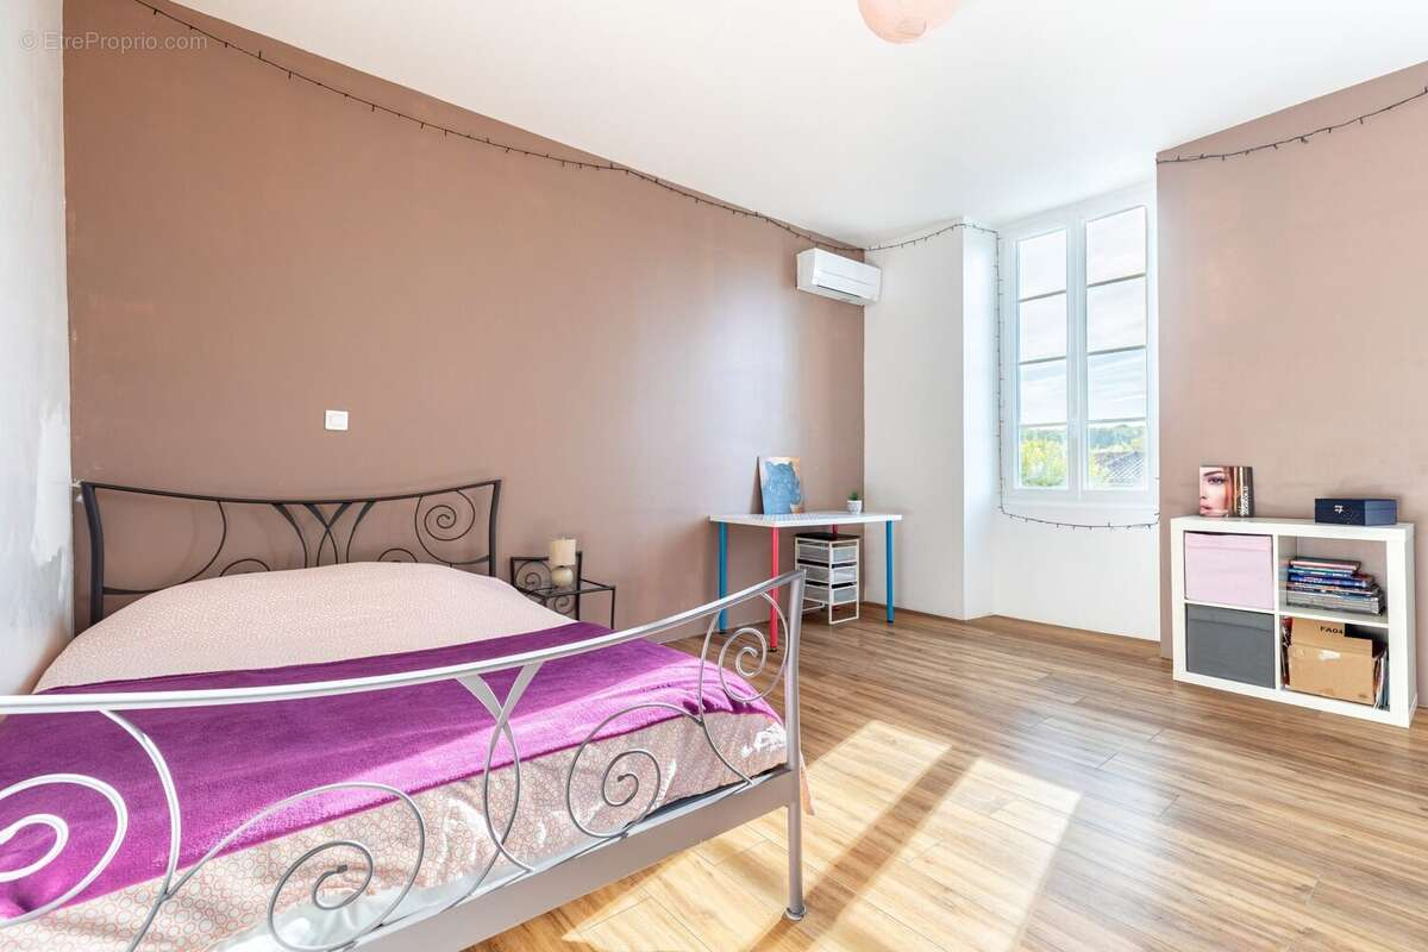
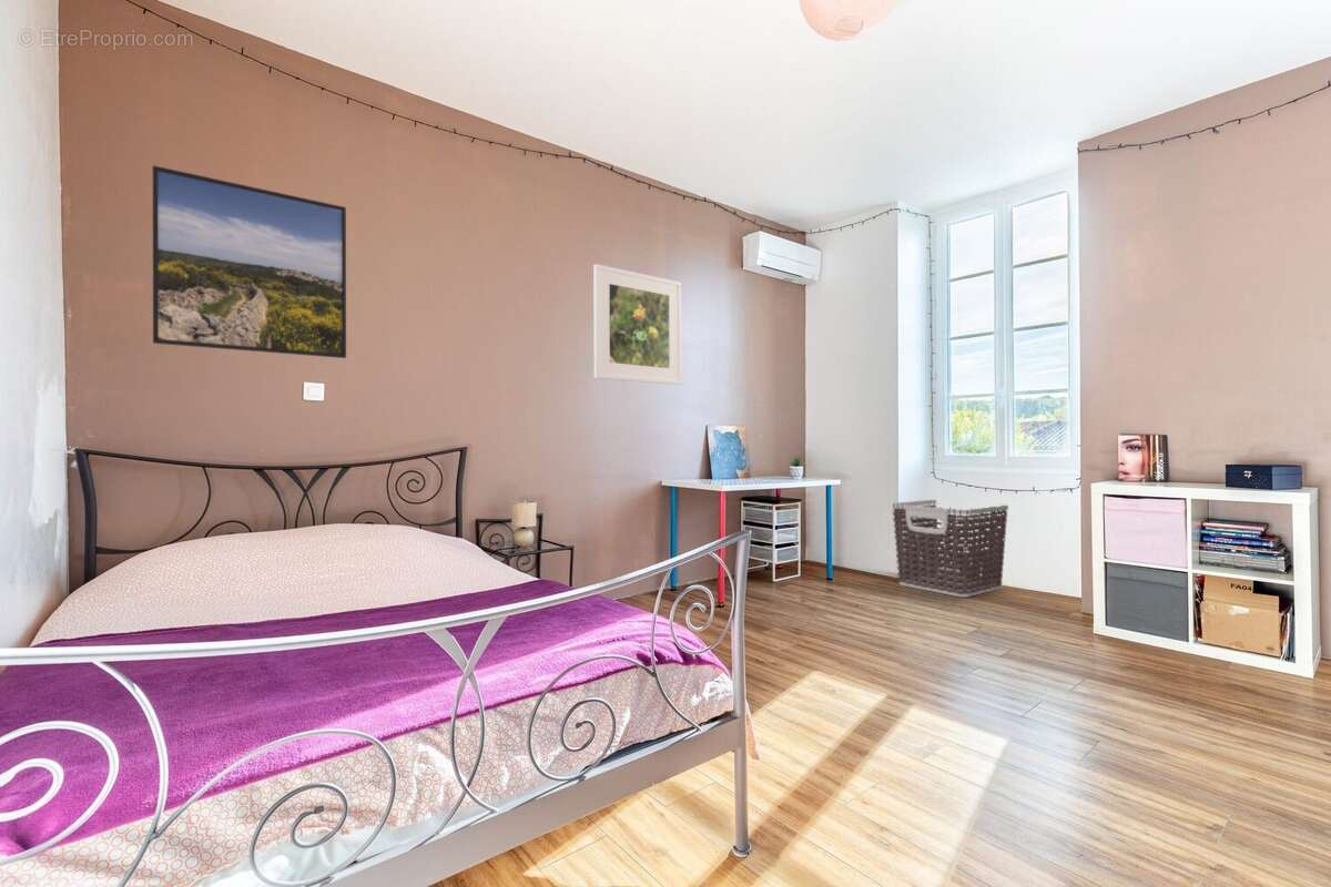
+ clothes hamper (948, 544)
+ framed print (256, 269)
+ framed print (639, 327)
